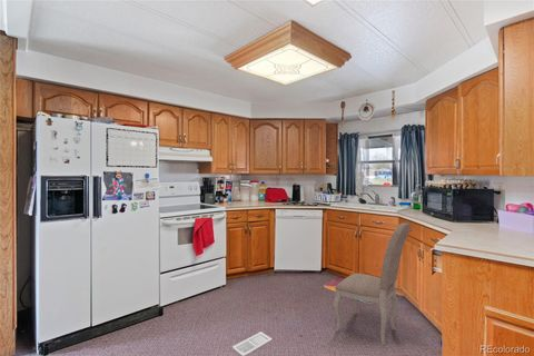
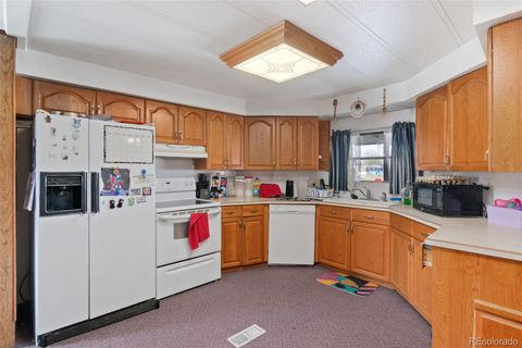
- dining chair (368, 275)
